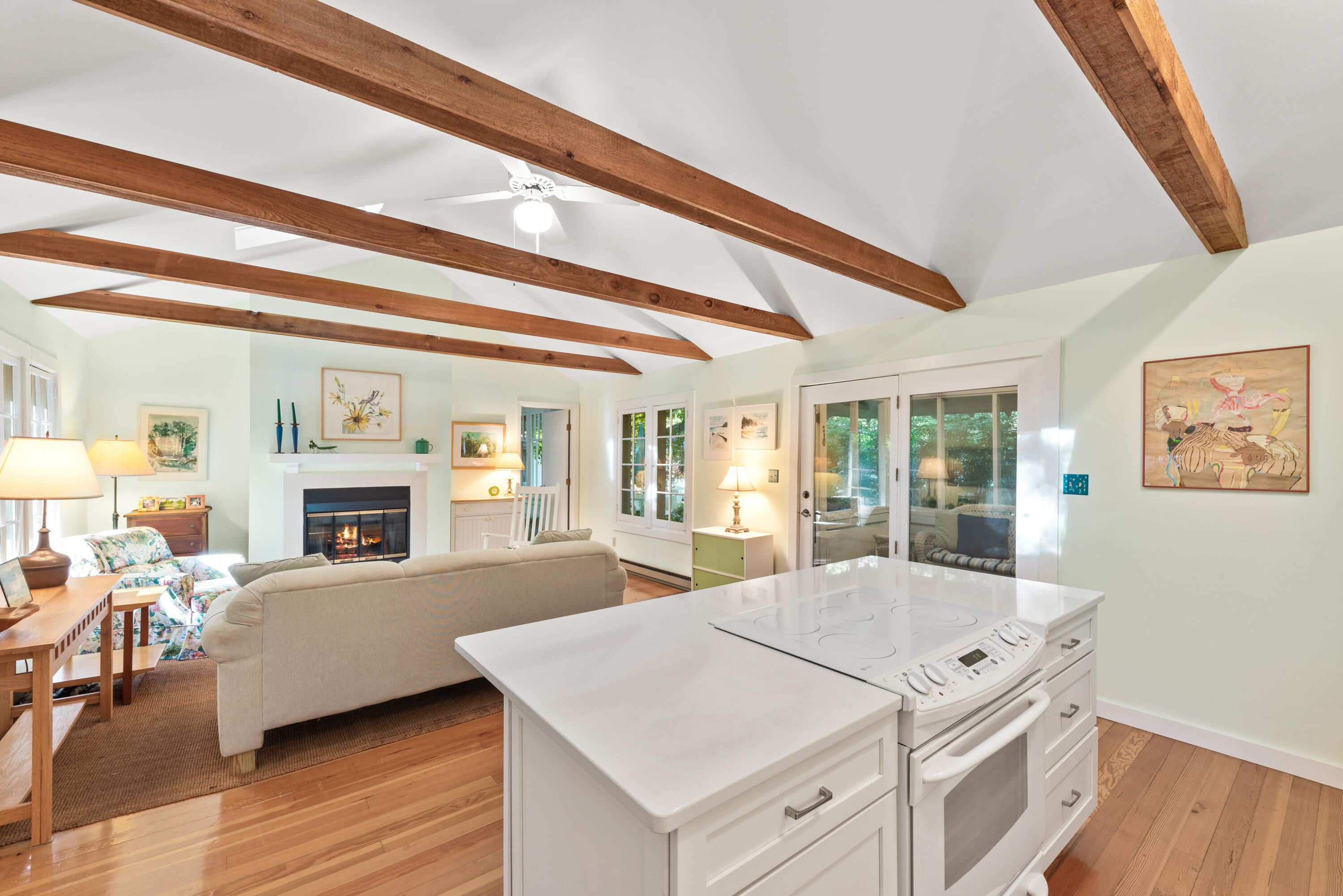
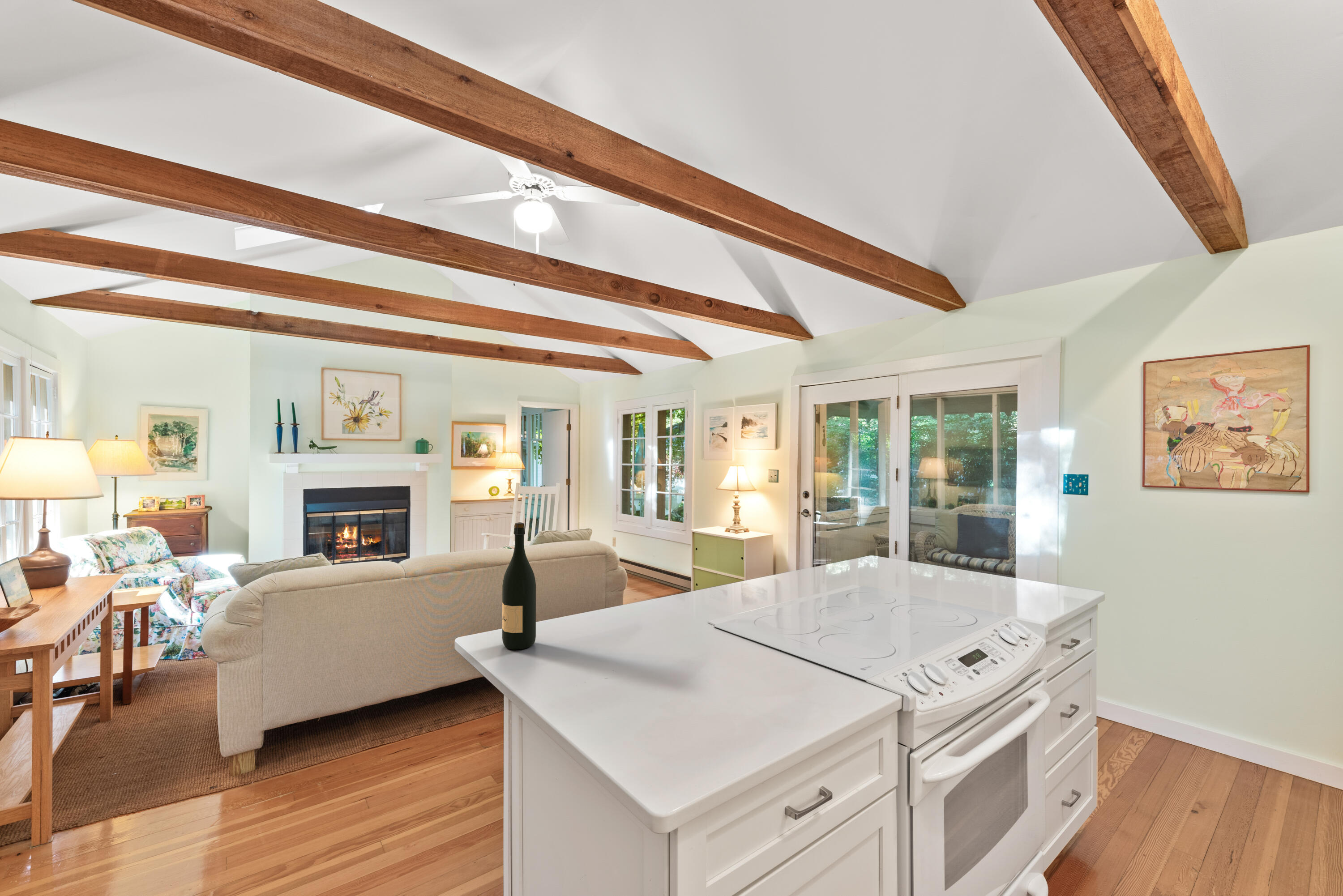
+ wine bottle (519, 584)
